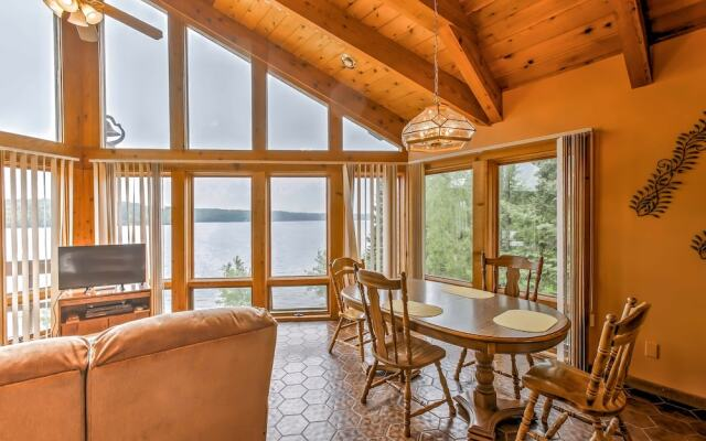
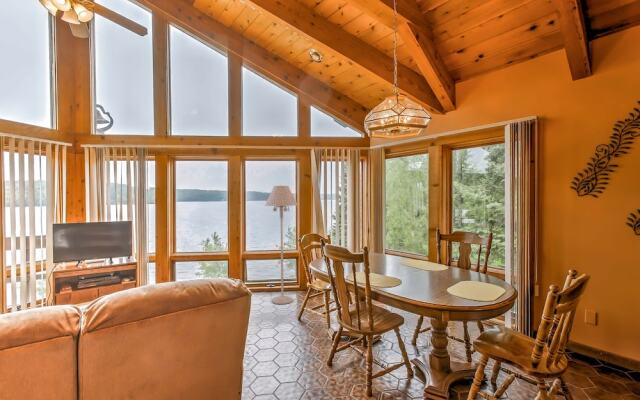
+ floor lamp (281, 243)
